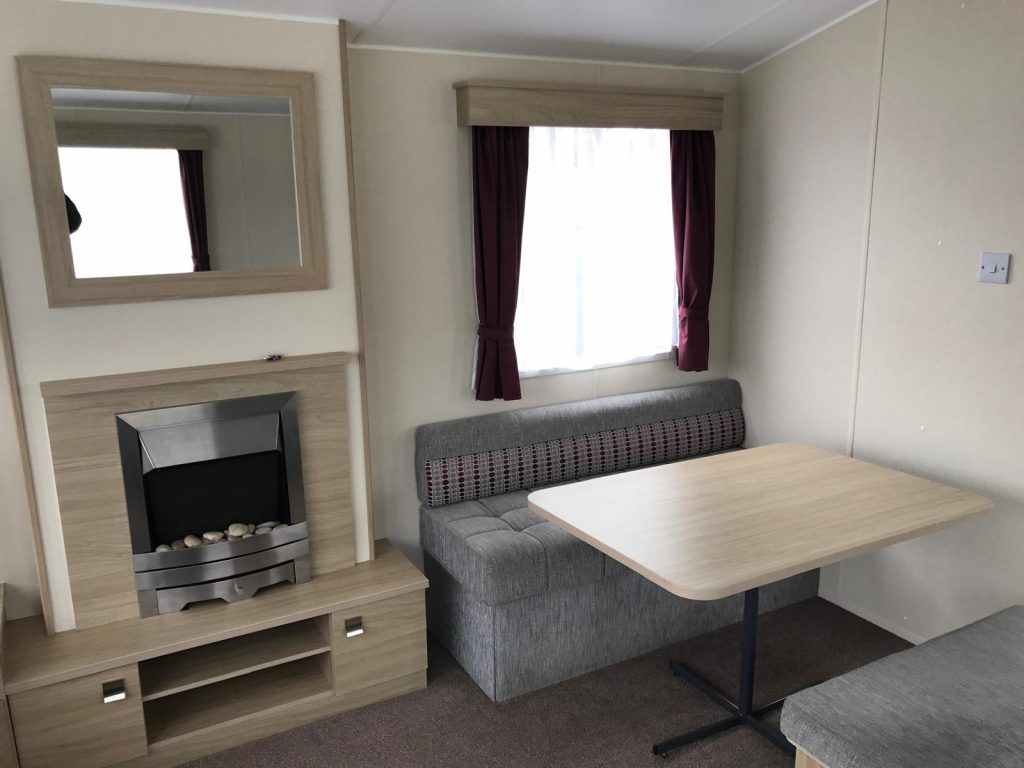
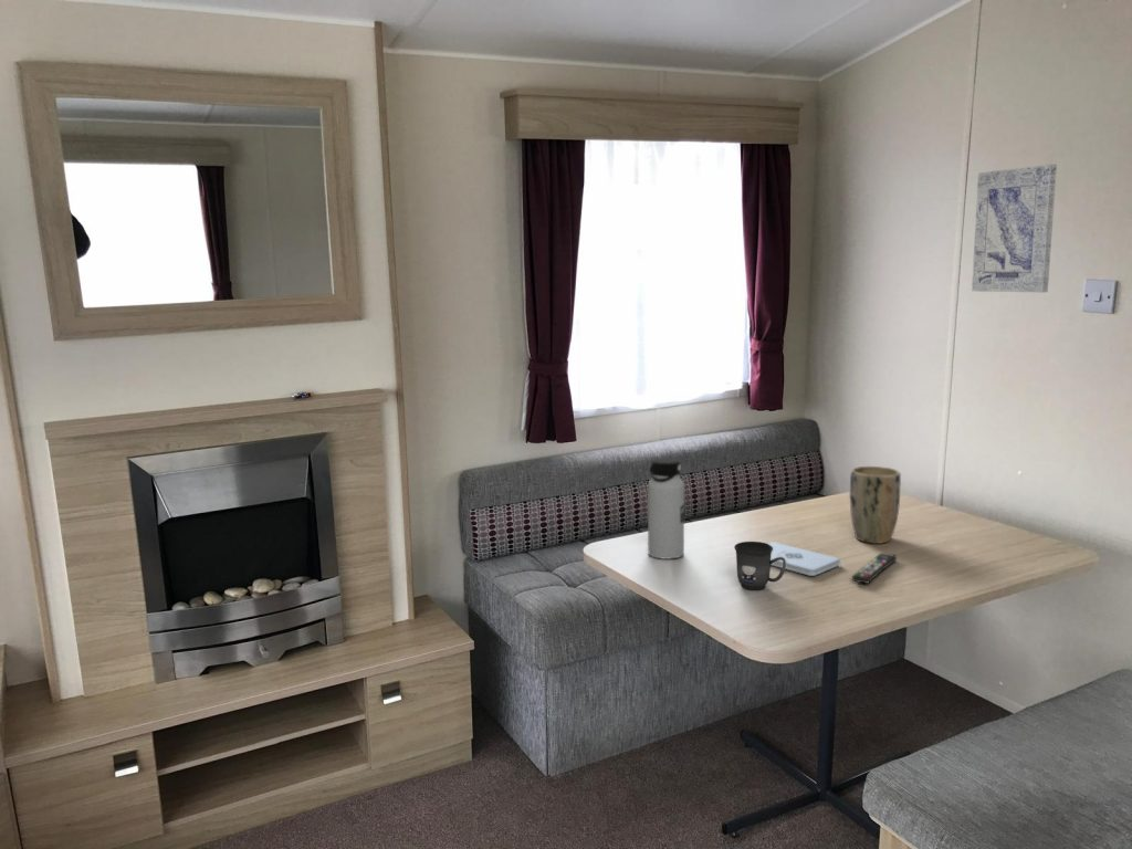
+ water bottle (665, 507)
+ notepad (792, 558)
+ remote control (874, 567)
+ wall art (1012, 230)
+ plant pot (873, 504)
+ mug (759, 567)
